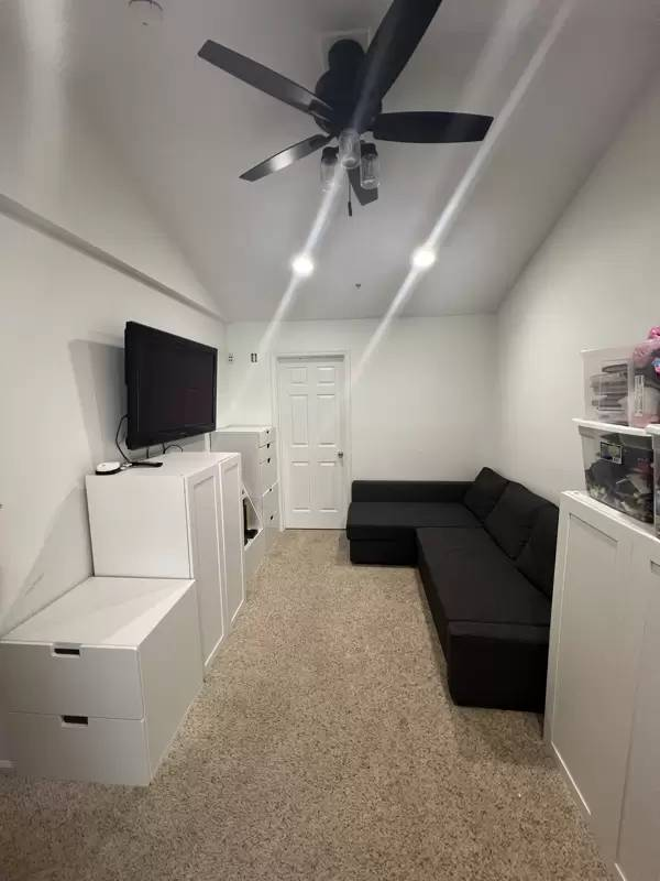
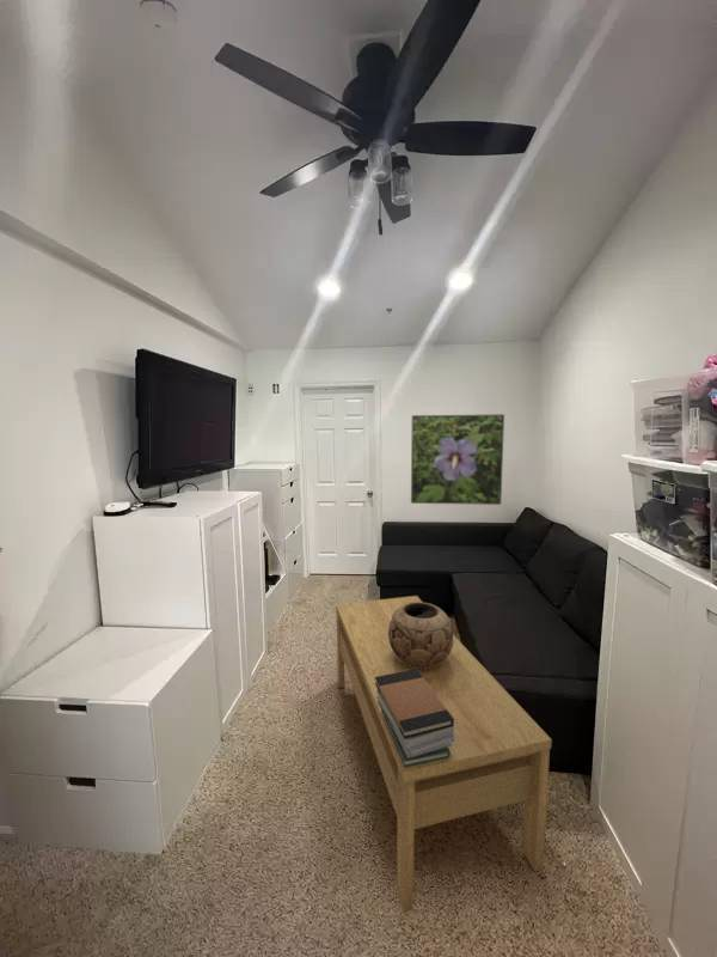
+ coffee table (429, 685)
+ book stack (412, 714)
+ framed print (455, 459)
+ decorative bowl (419, 633)
